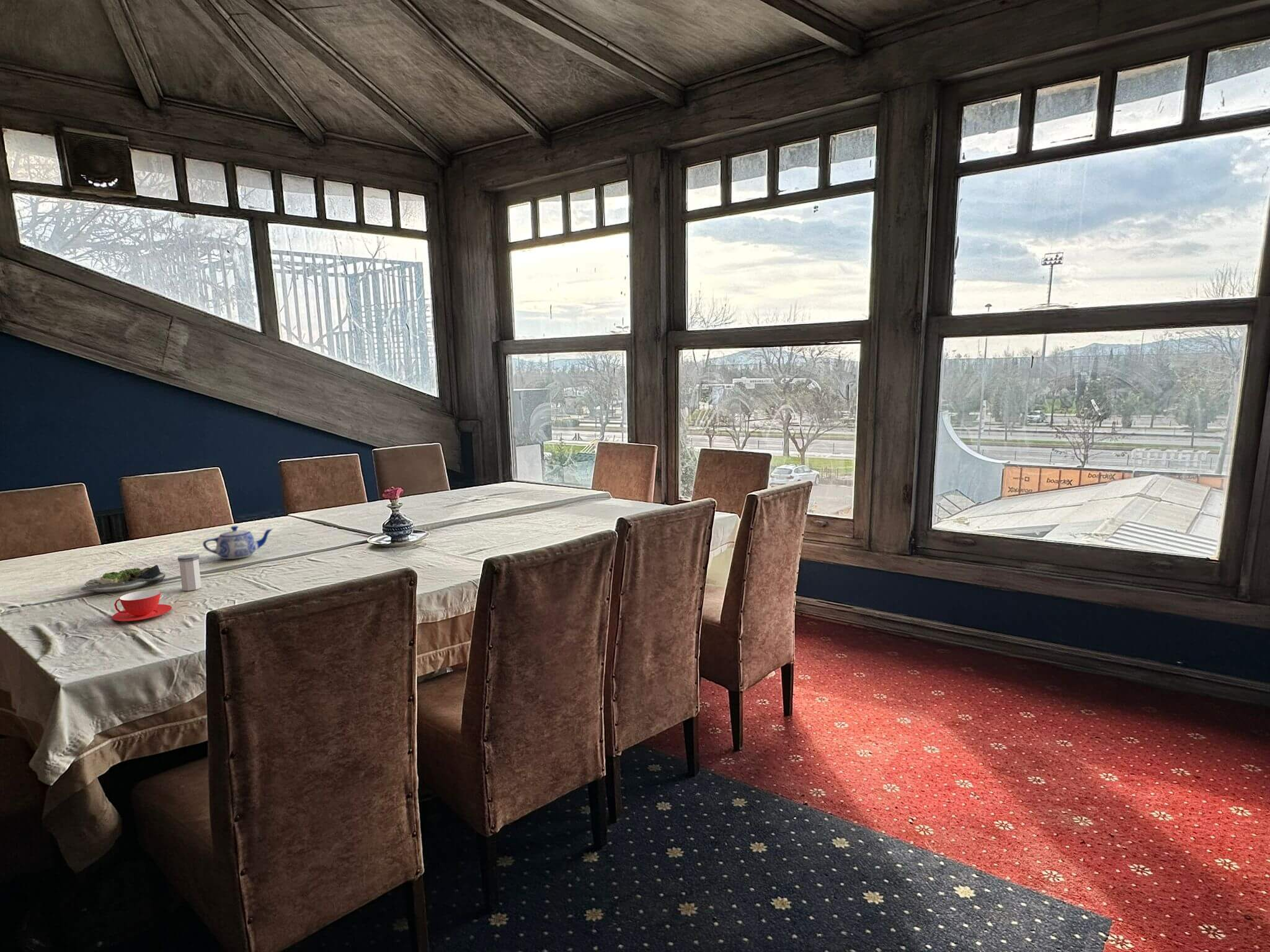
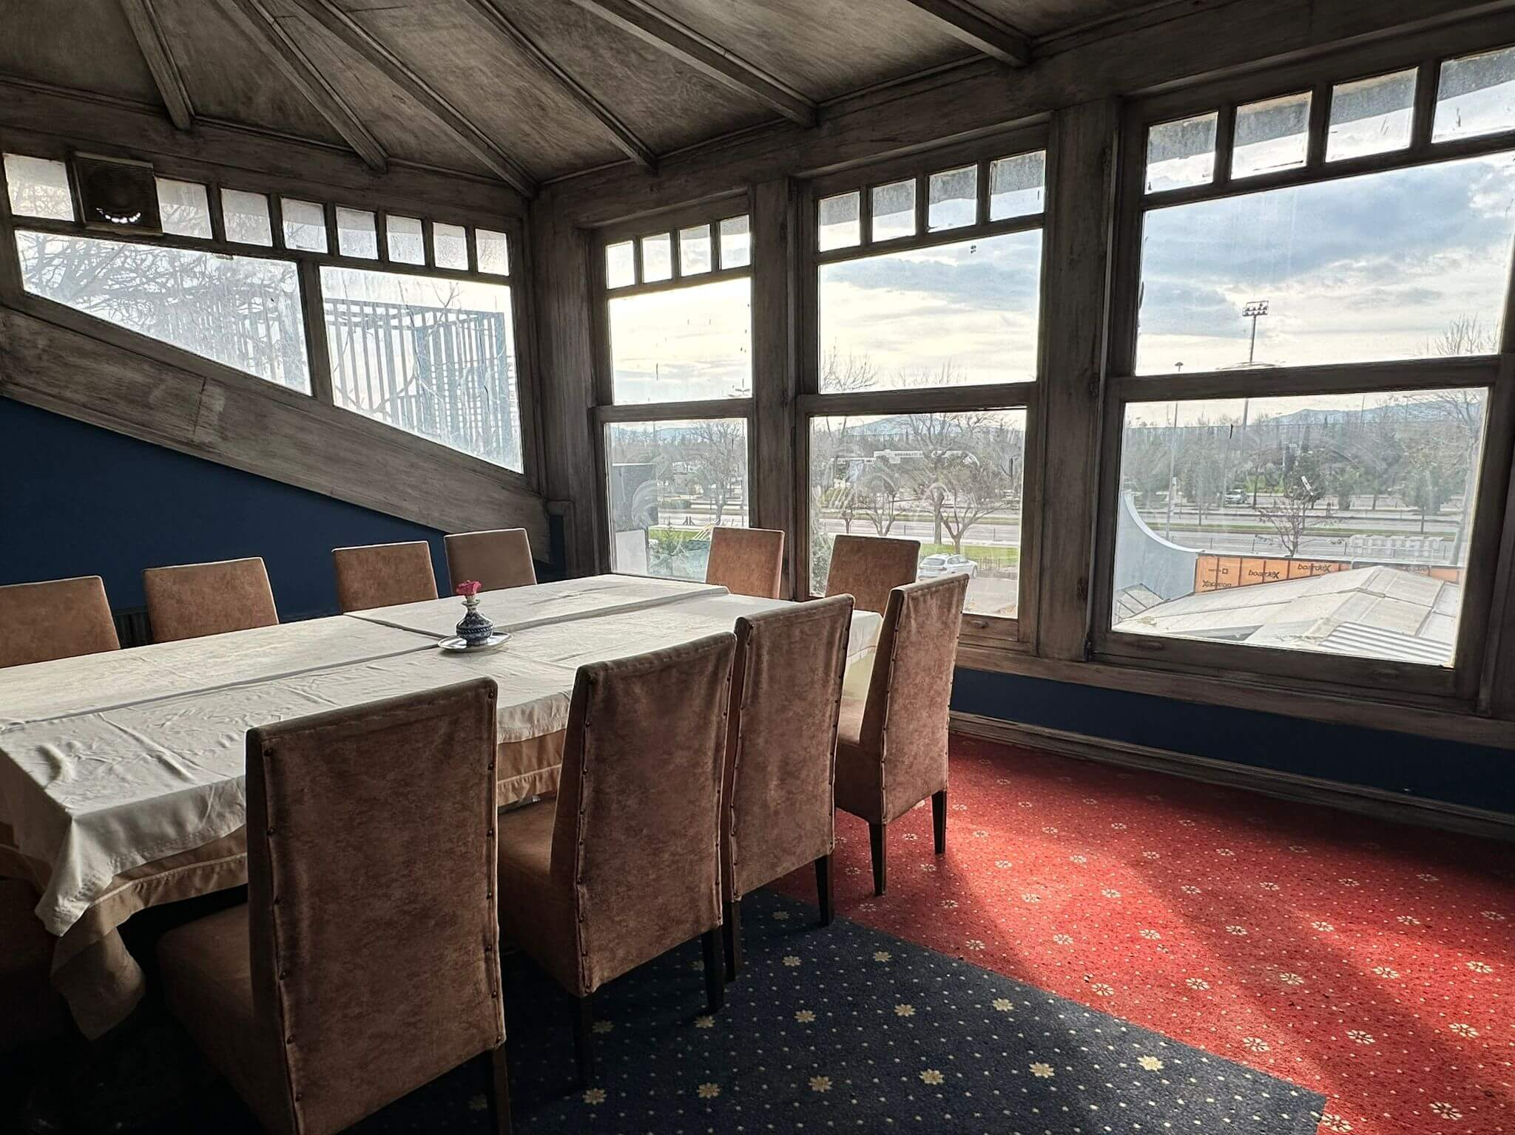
- teacup (141, 605)
- salad plate (128, 576)
- salt shaker (190, 572)
- teapot (239, 540)
